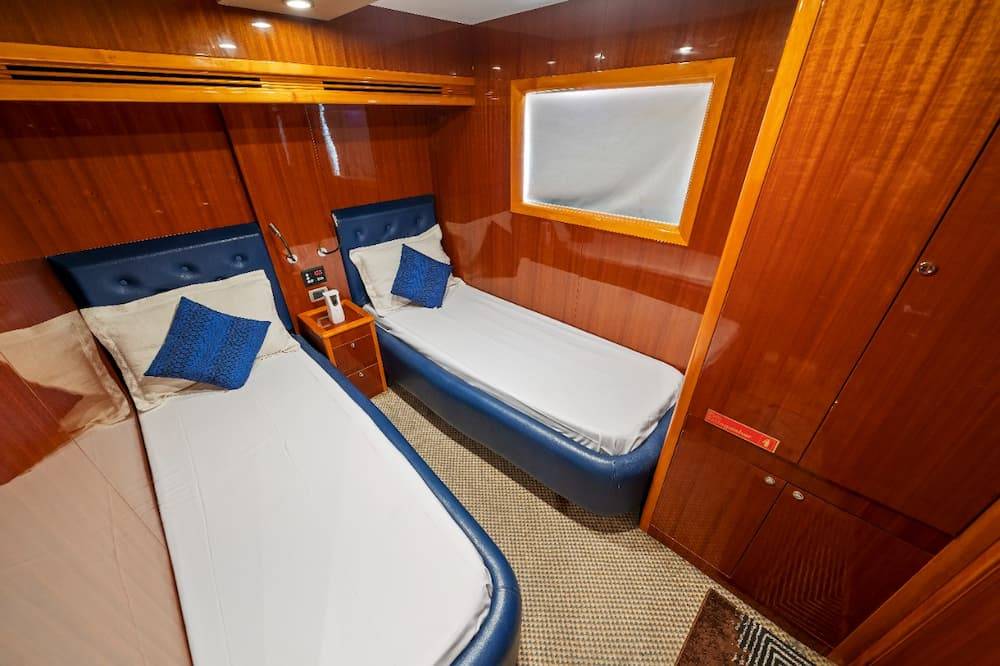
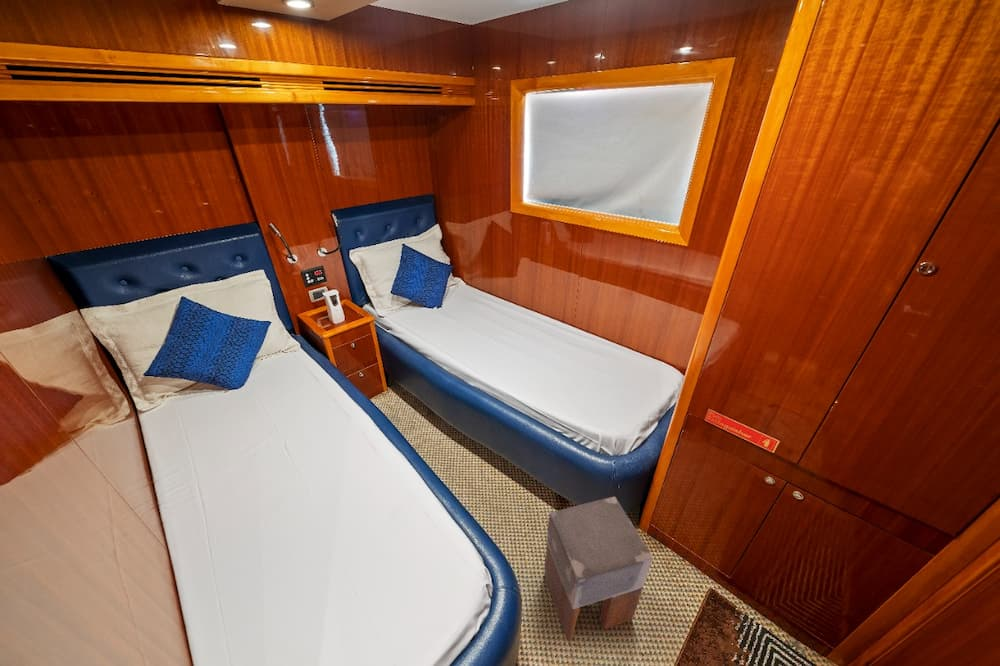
+ stool (591, 567)
